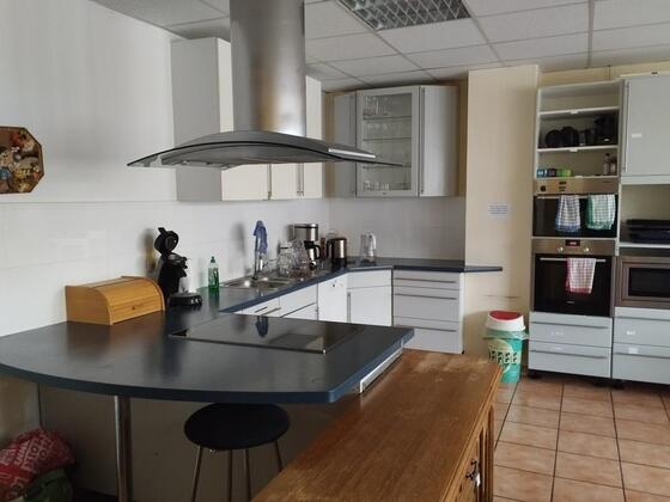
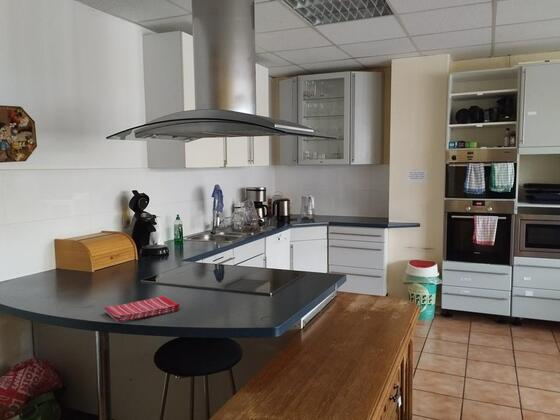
+ dish towel (142, 307)
